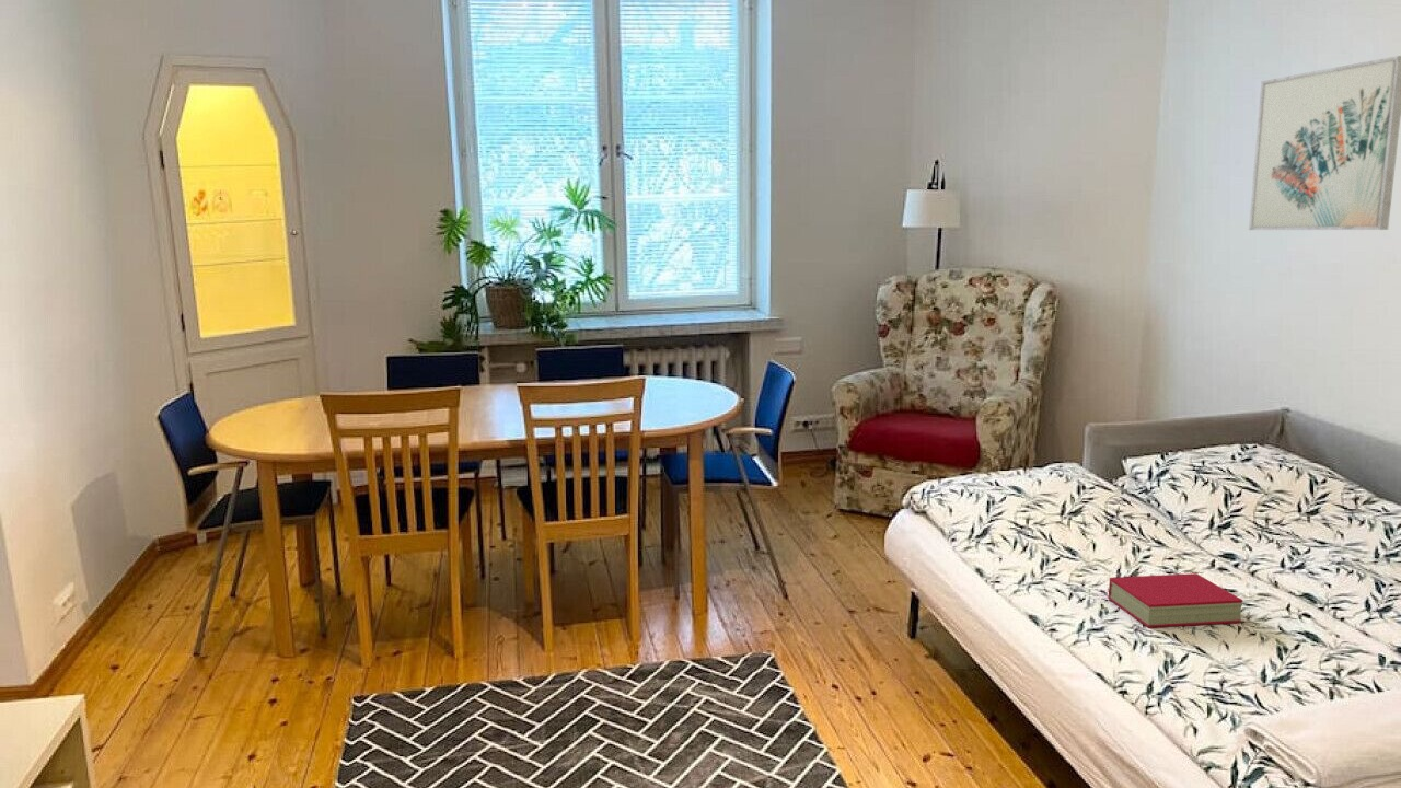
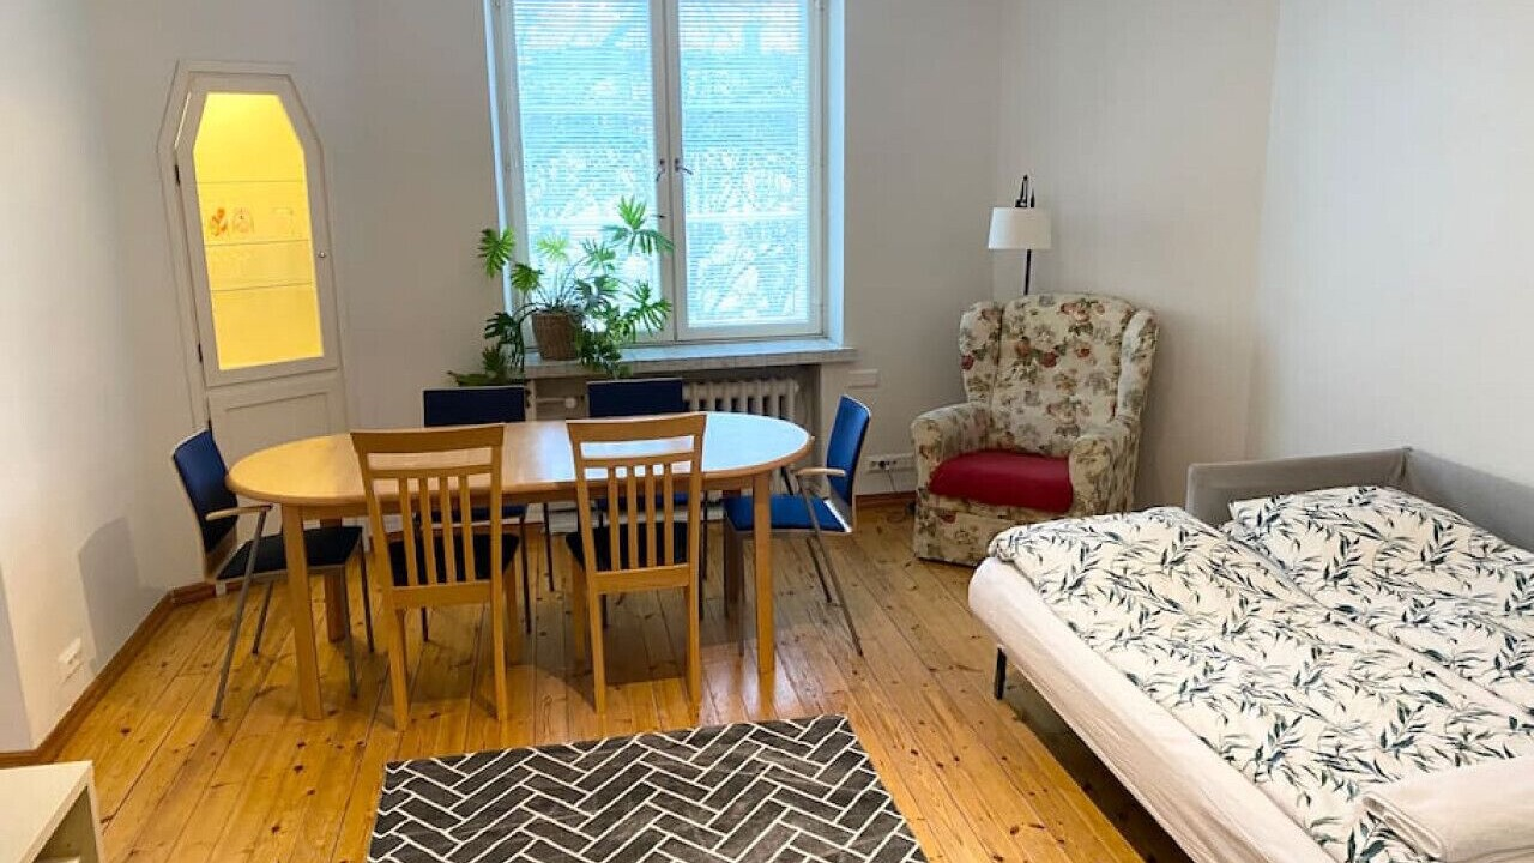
- book (1173, 599)
- wall art (1320, 150)
